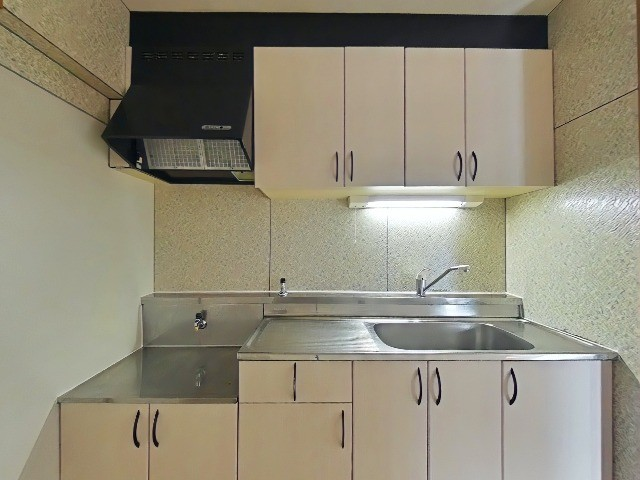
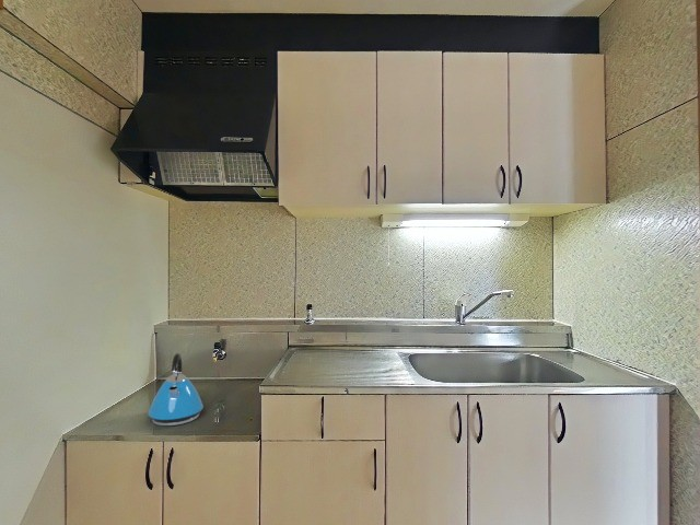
+ kettle (176, 384)
